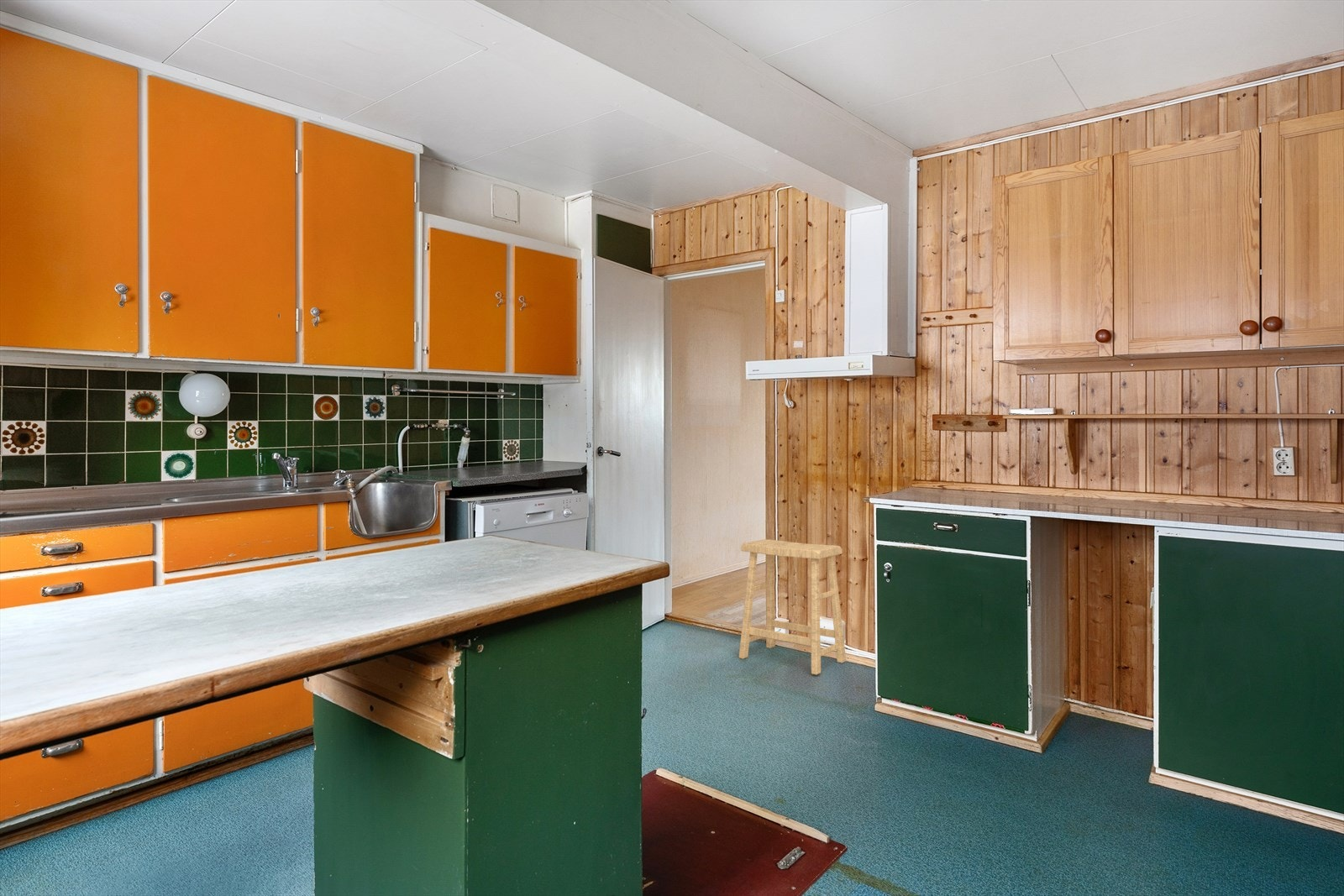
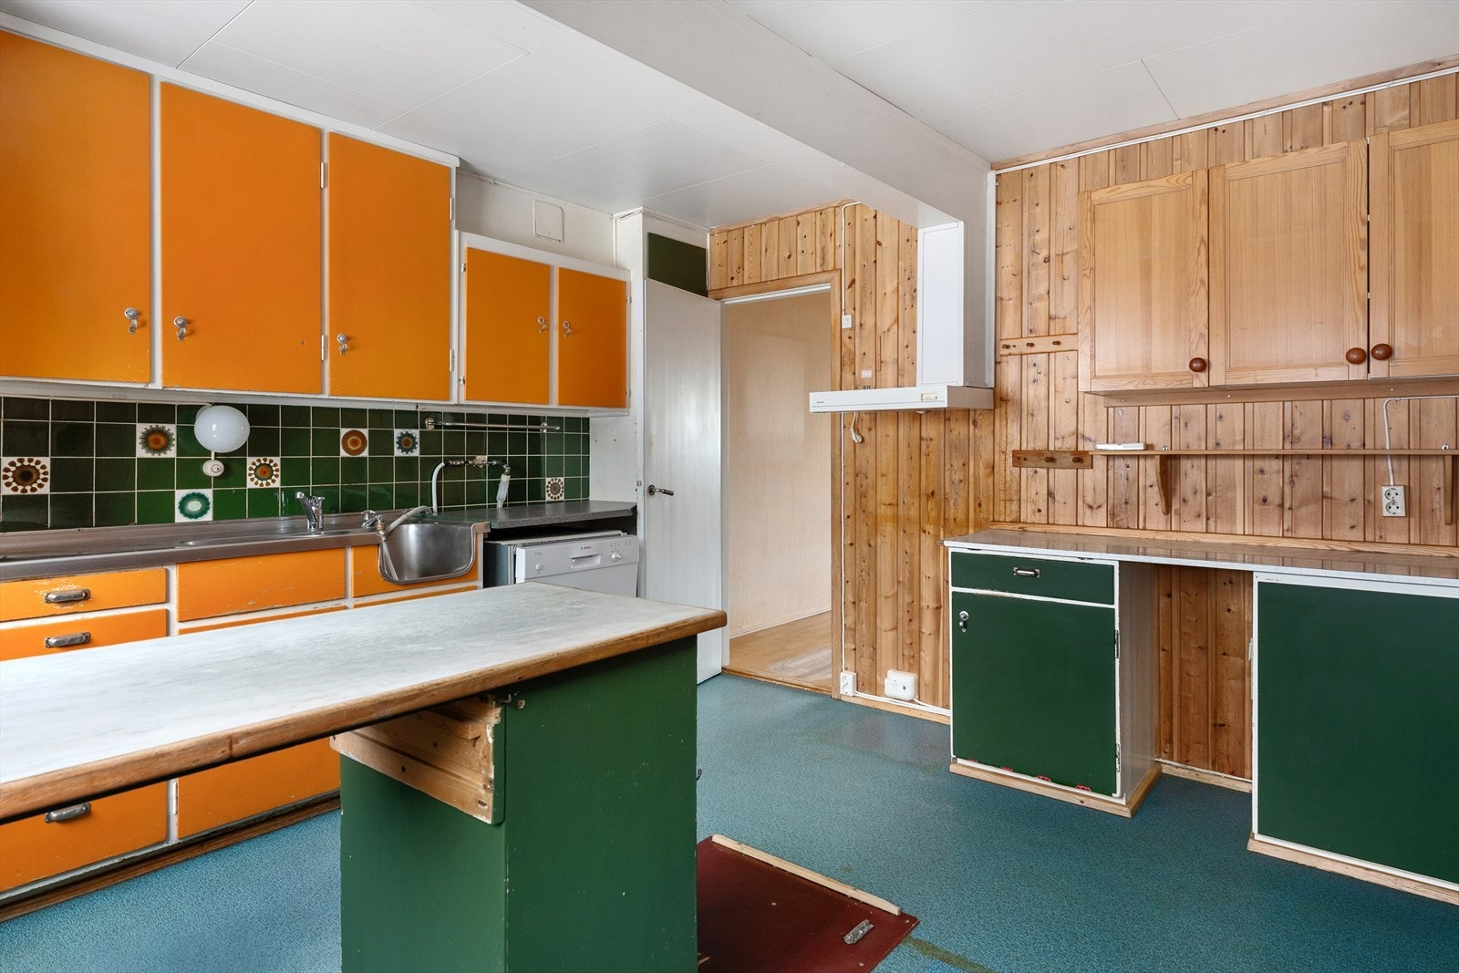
- stool (774, 602)
